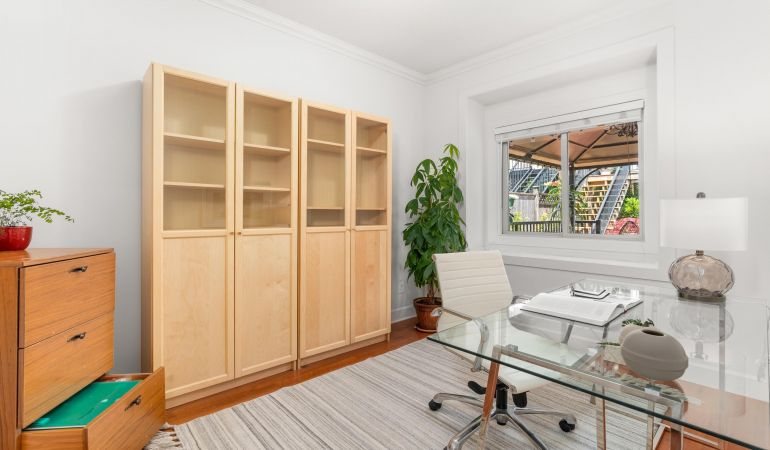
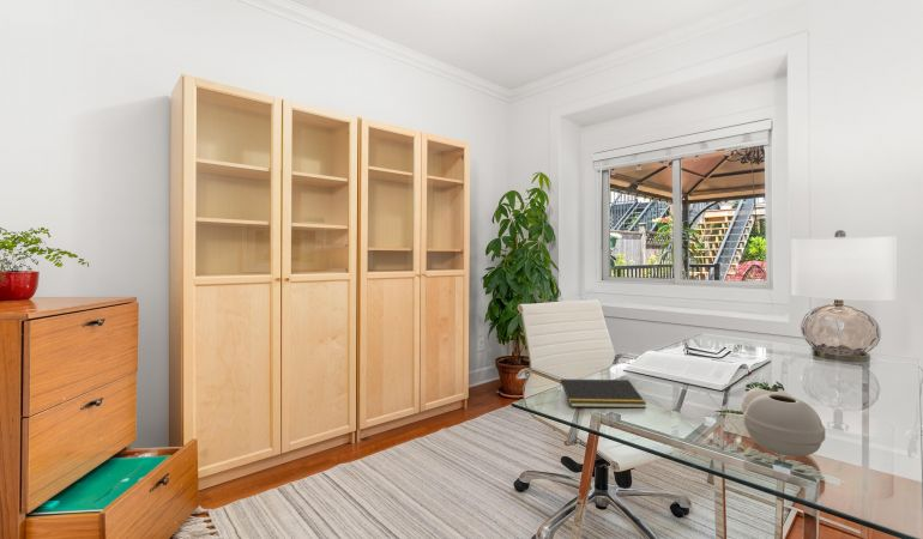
+ notepad (601, 392)
